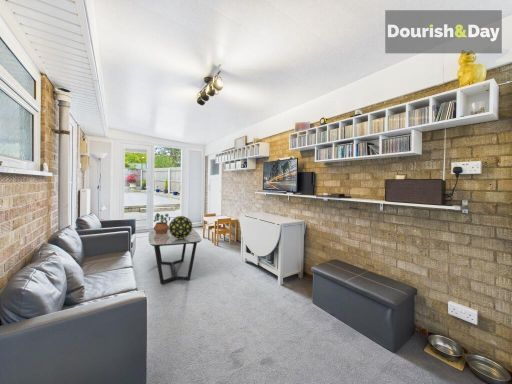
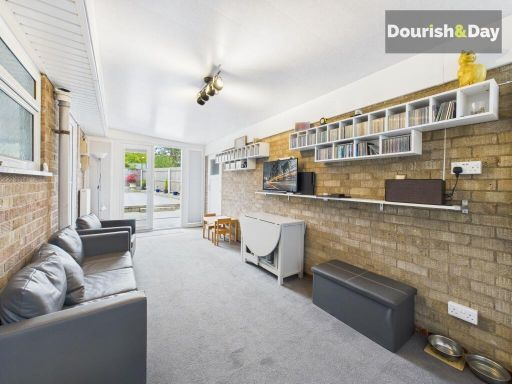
- decorative sphere (180, 227)
- potted plant (161, 223)
- coffee table (173, 244)
